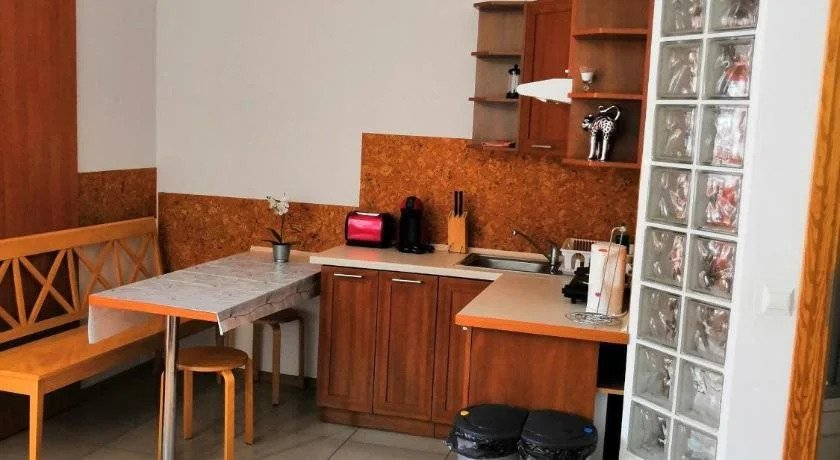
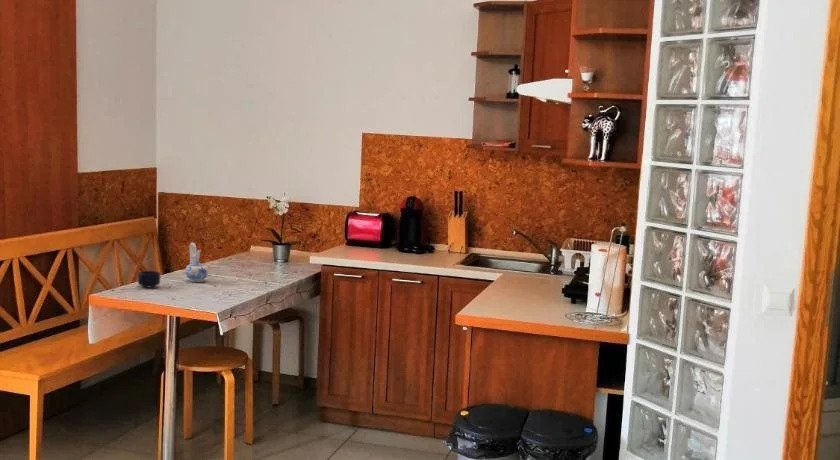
+ ceramic pitcher (197, 262)
+ mug (147, 279)
